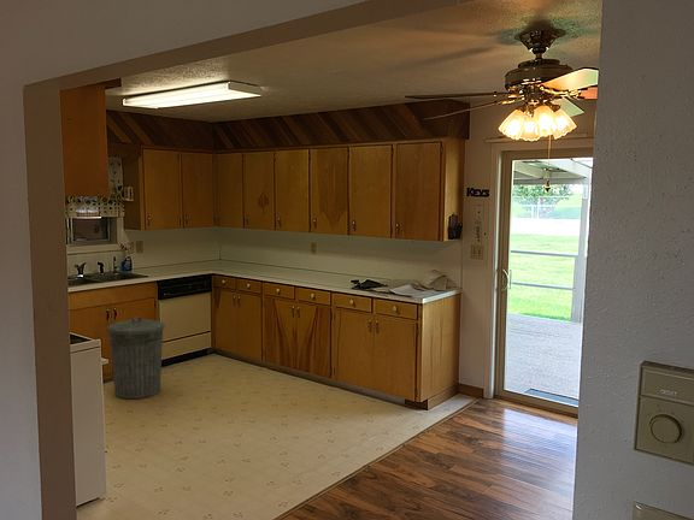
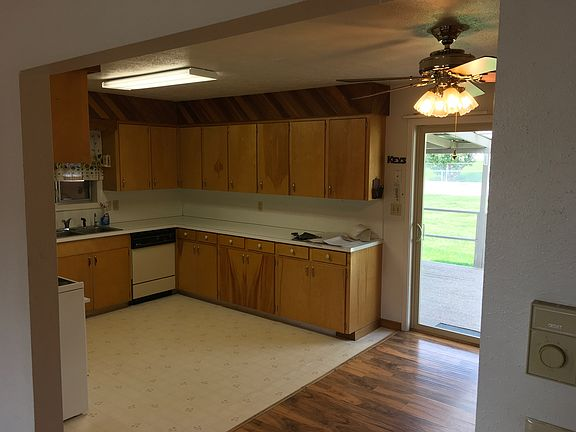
- trash can (136, 354)
